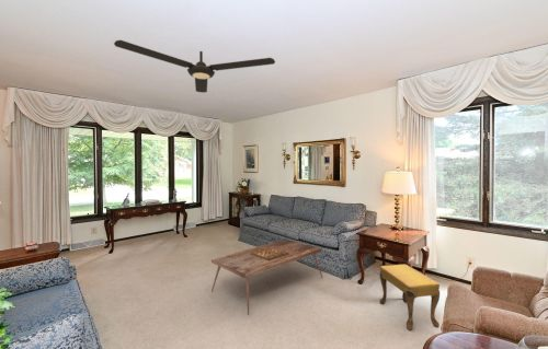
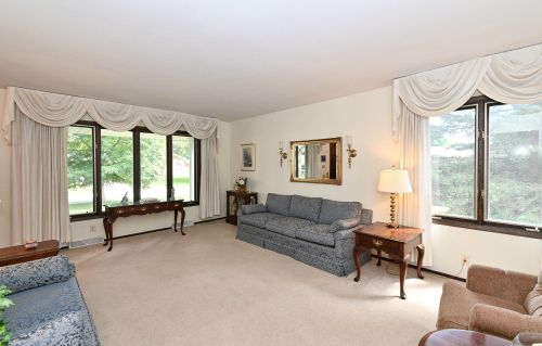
- coffee table (270, 267)
- ceiling fan (201, 70)
- footstool (407, 292)
